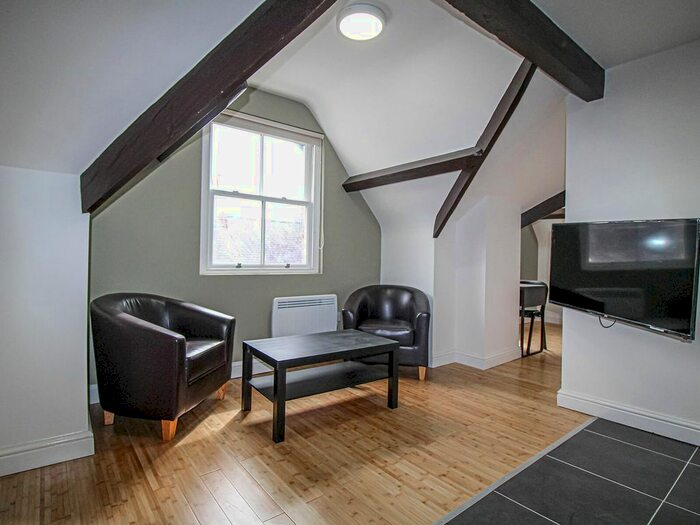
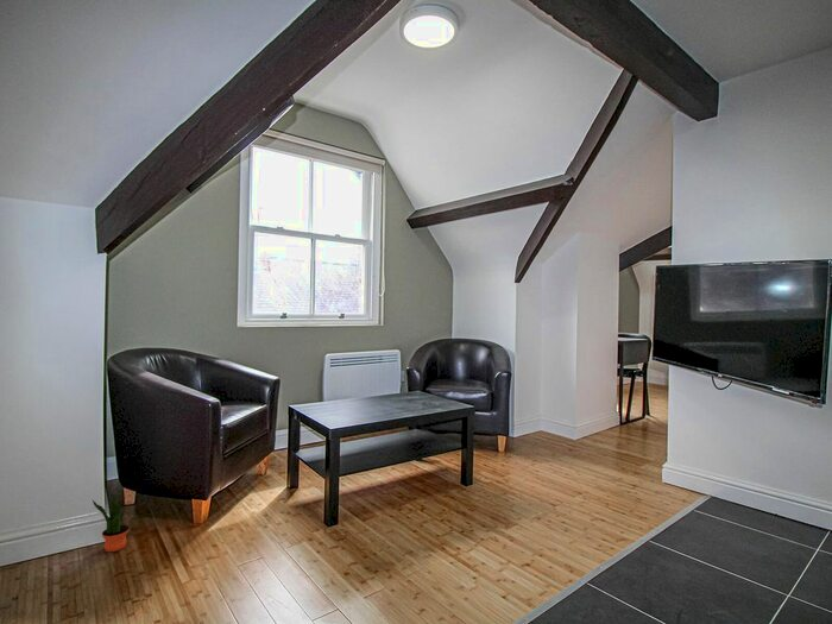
+ potted plant (111, 522)
